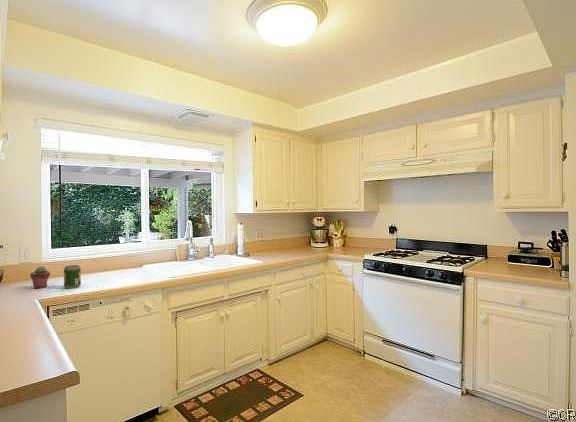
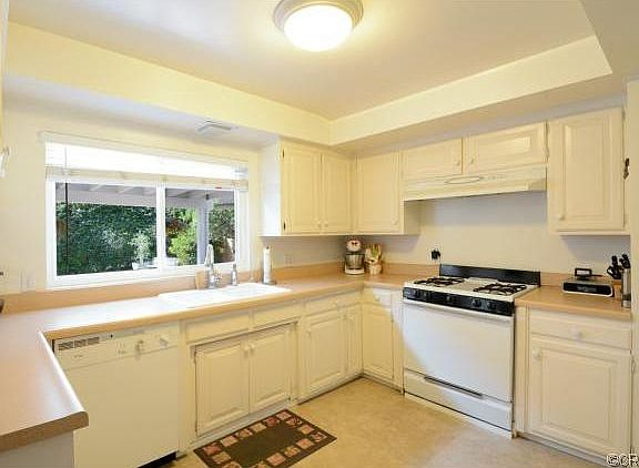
- soda can (72, 276)
- potted succulent (40, 276)
